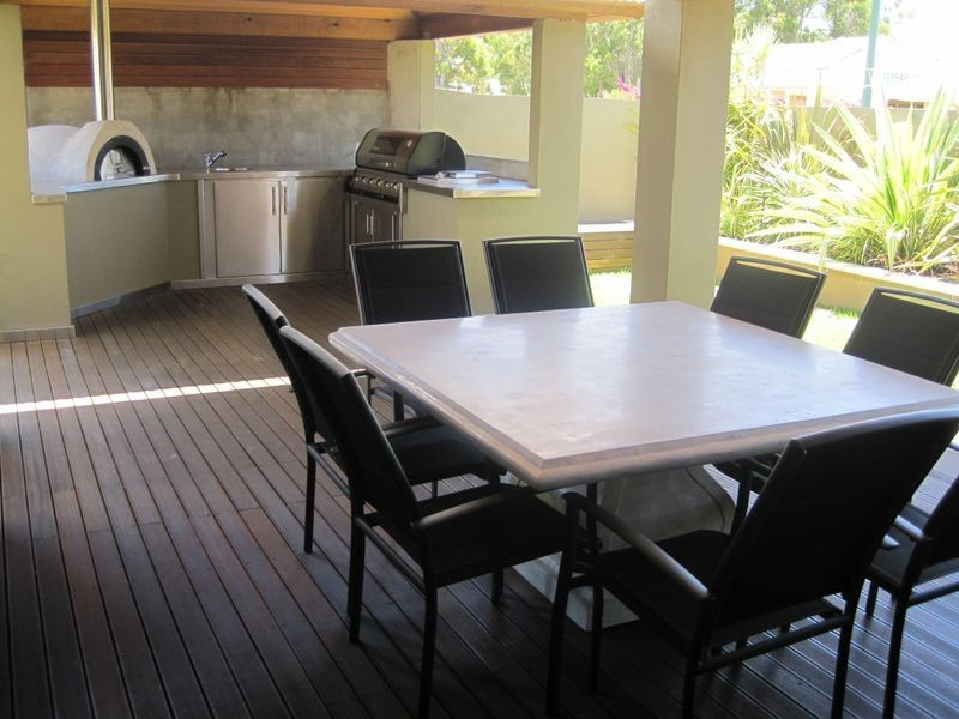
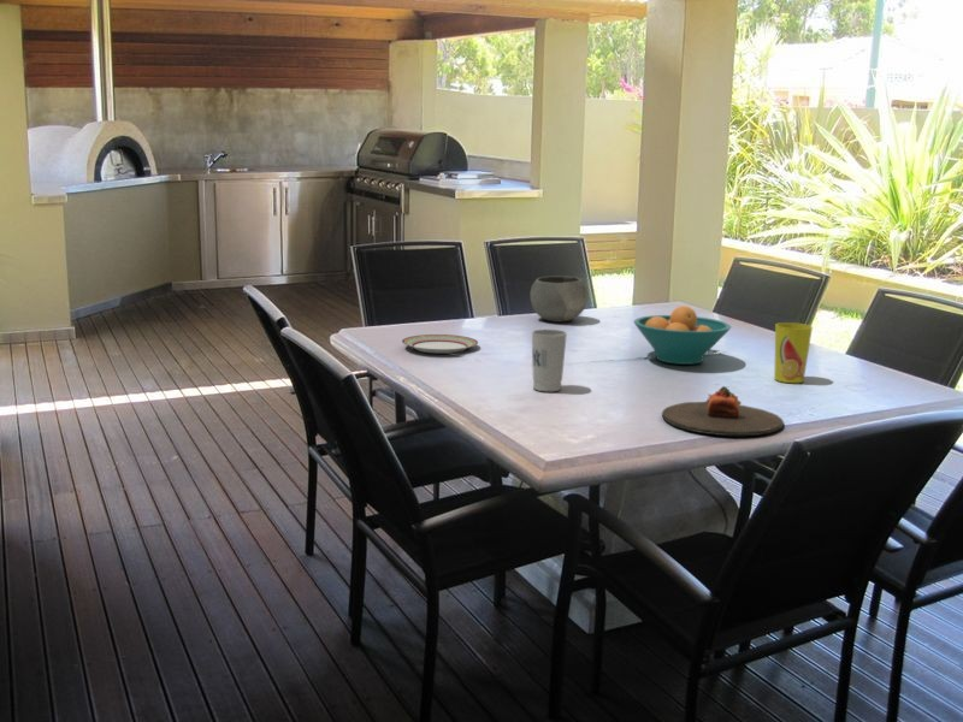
+ plate (439, 344)
+ fruit bowl (681, 333)
+ cup (791, 353)
+ bowl (559, 300)
+ cup (548, 360)
+ plate (722, 403)
